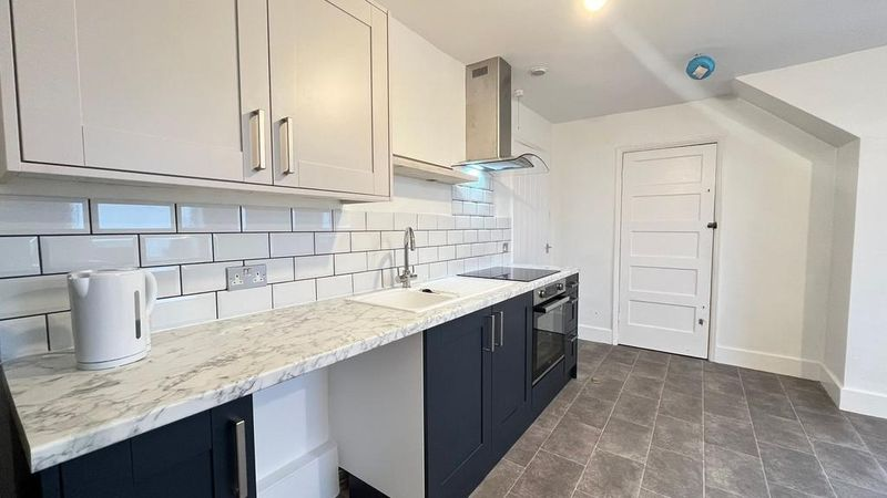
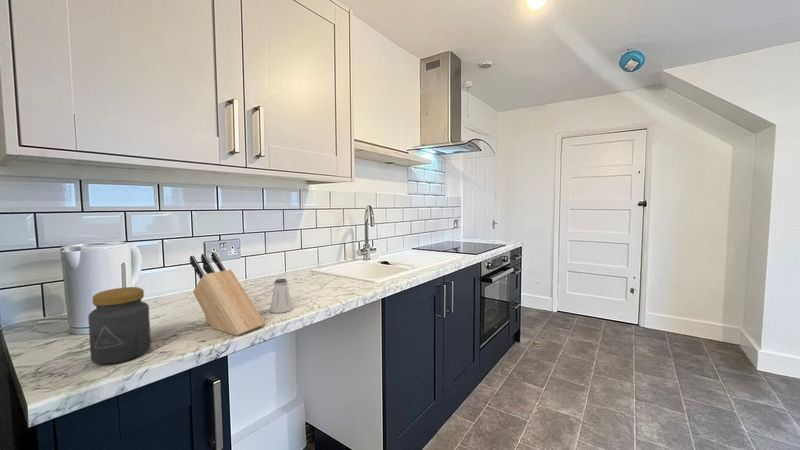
+ saltshaker (281, 294)
+ jar (120, 323)
+ knife block (224, 289)
